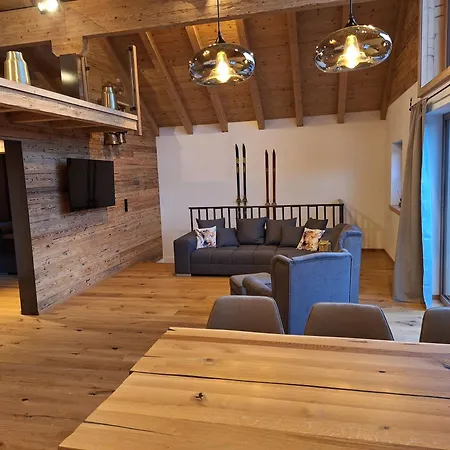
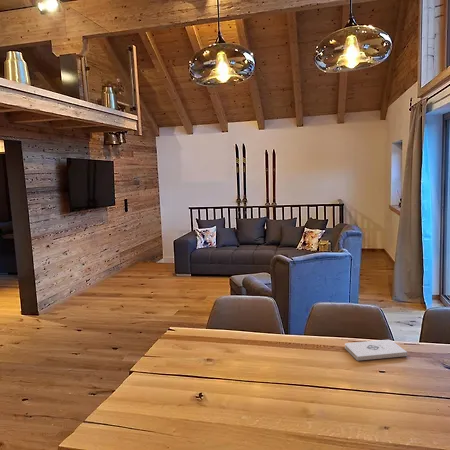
+ notepad (374, 349)
